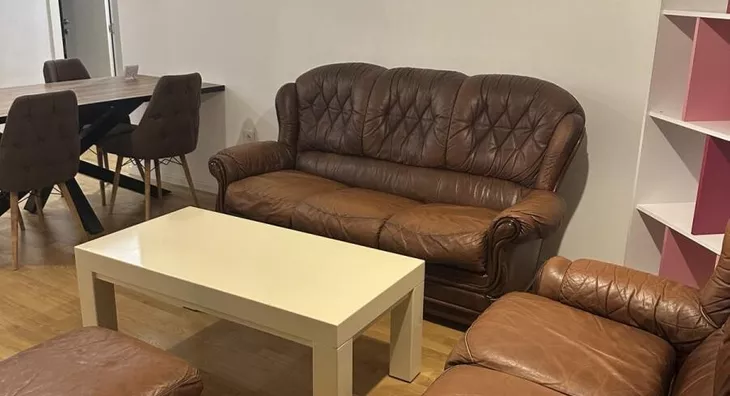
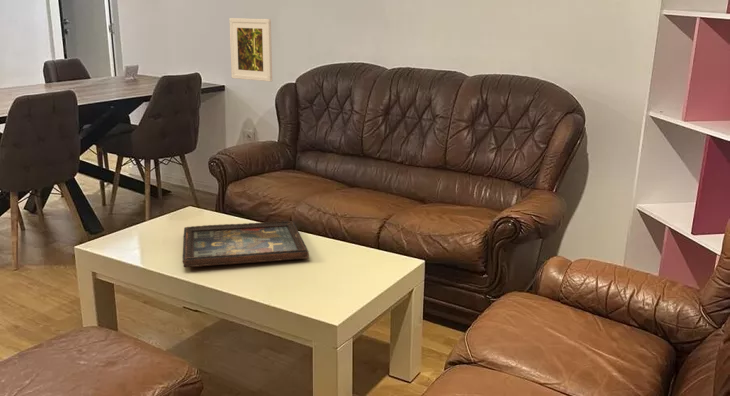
+ decorative tray (243, 242)
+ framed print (250, 49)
